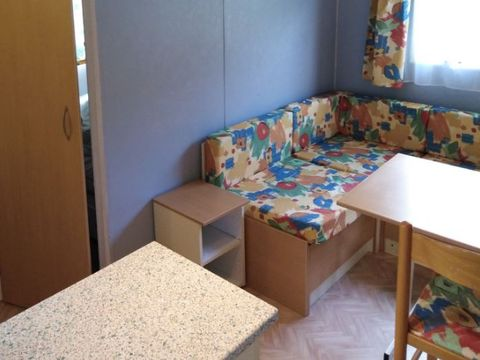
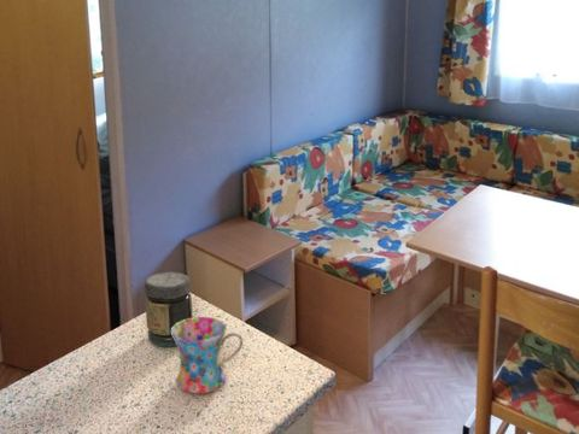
+ jar (169, 307)
+ mug (207, 356)
